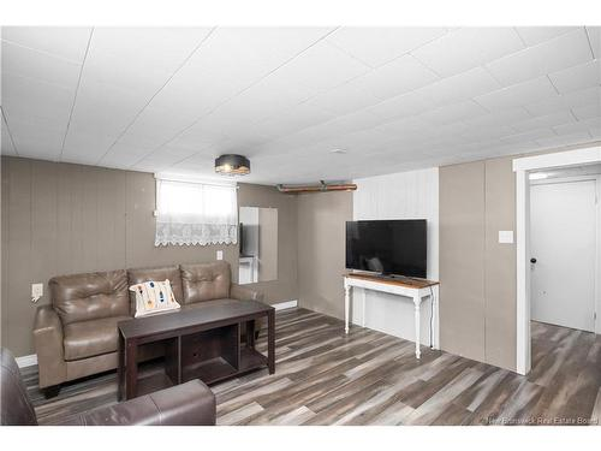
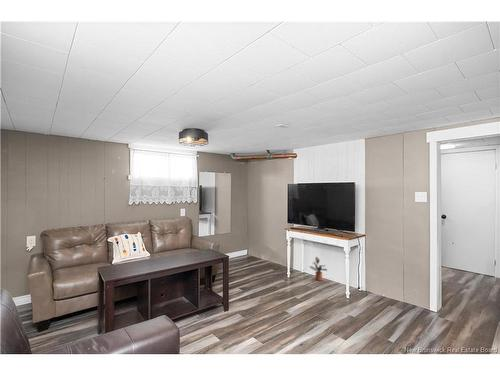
+ potted plant (317, 269)
